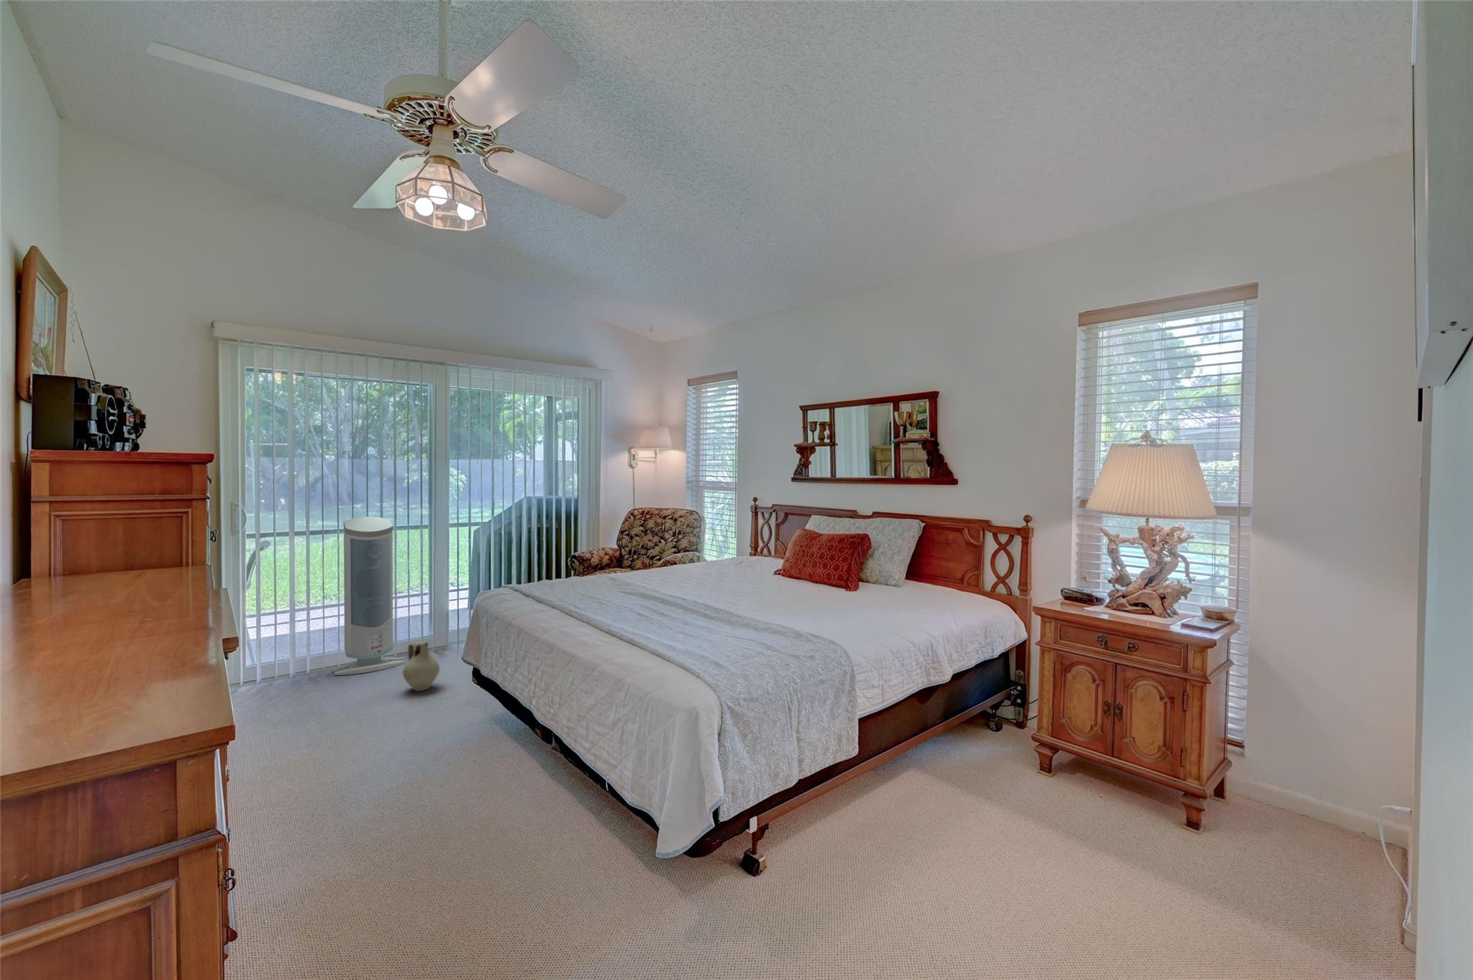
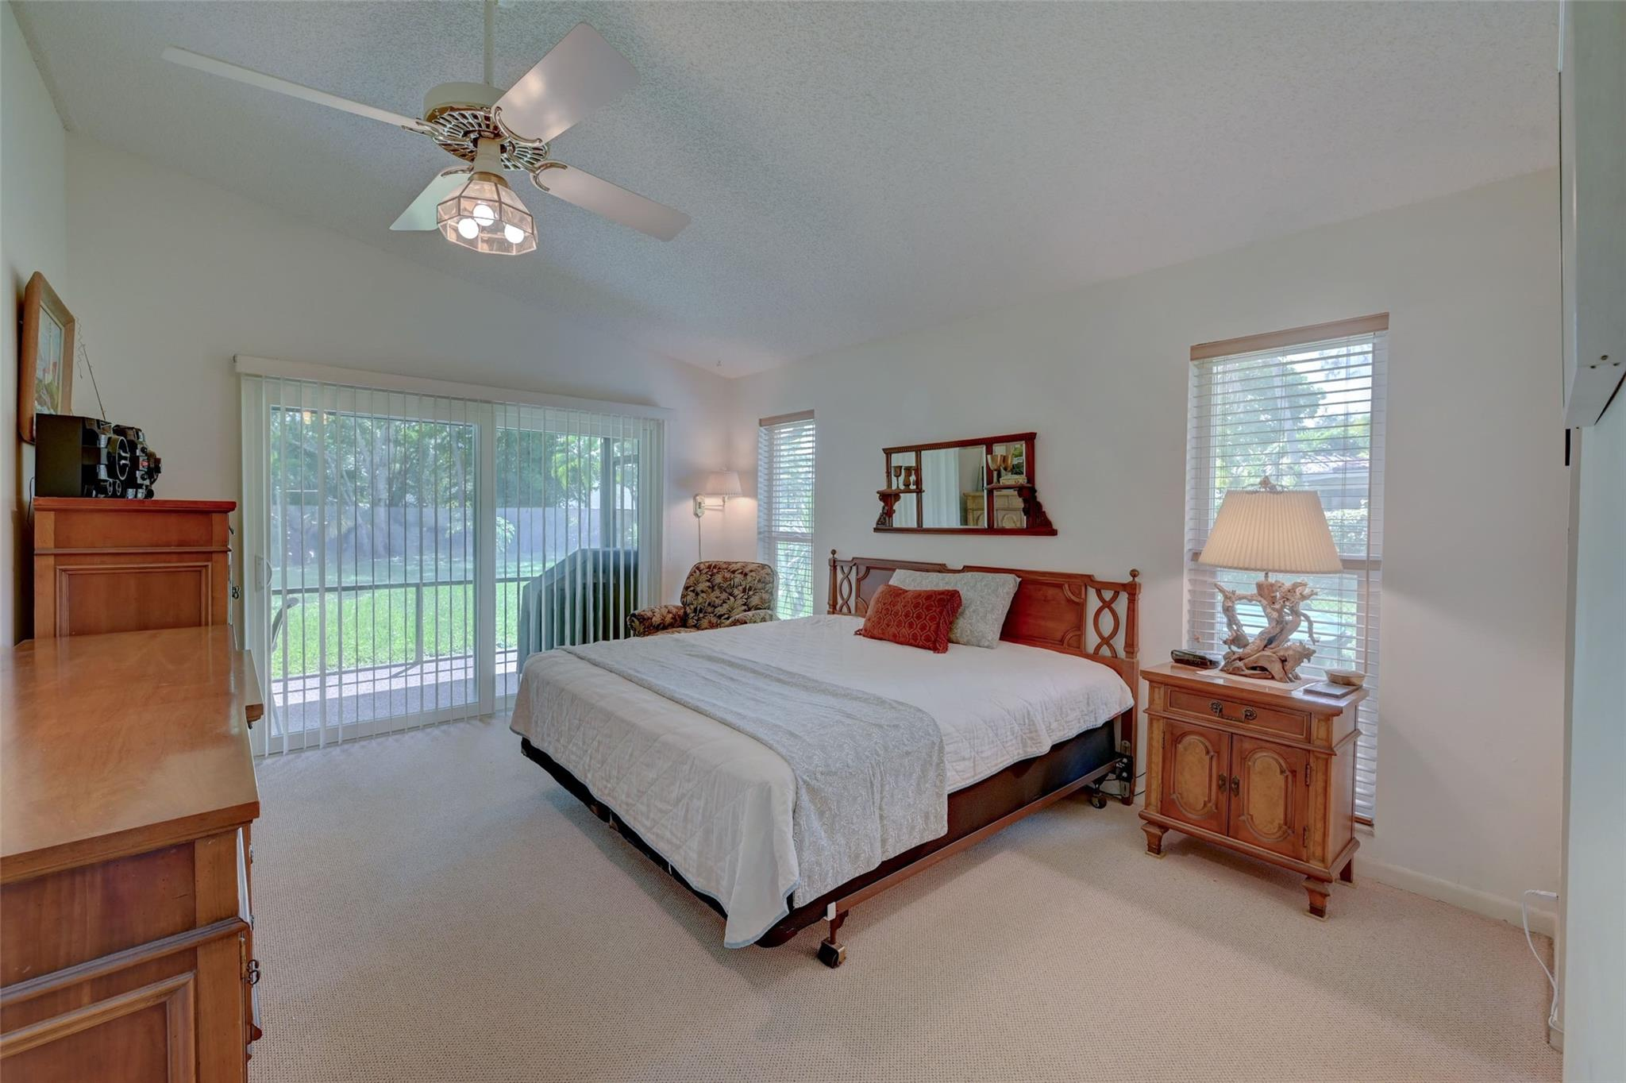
- air purifier (368, 592)
- ceramic jug (420, 665)
